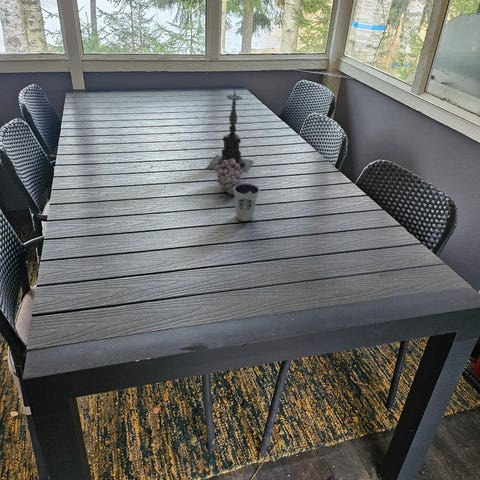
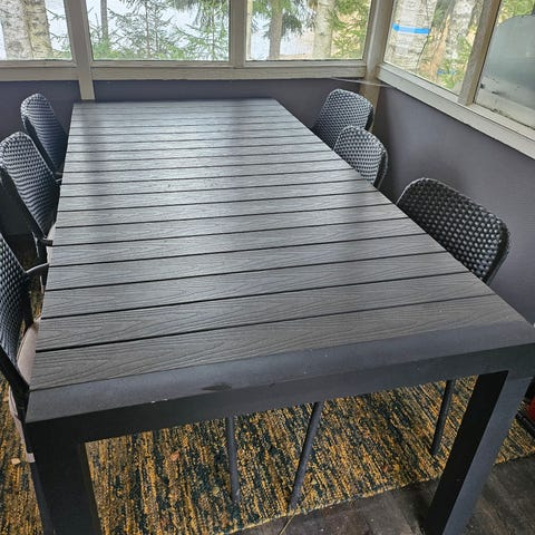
- dixie cup (245, 203)
- candle holder (232, 126)
- fruit (230, 177)
